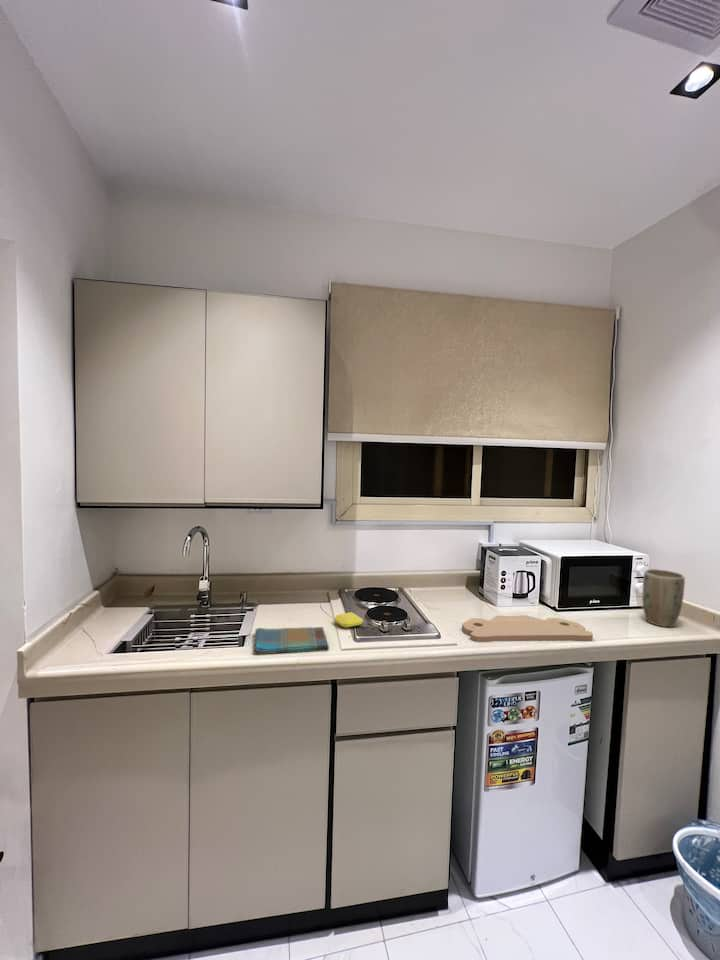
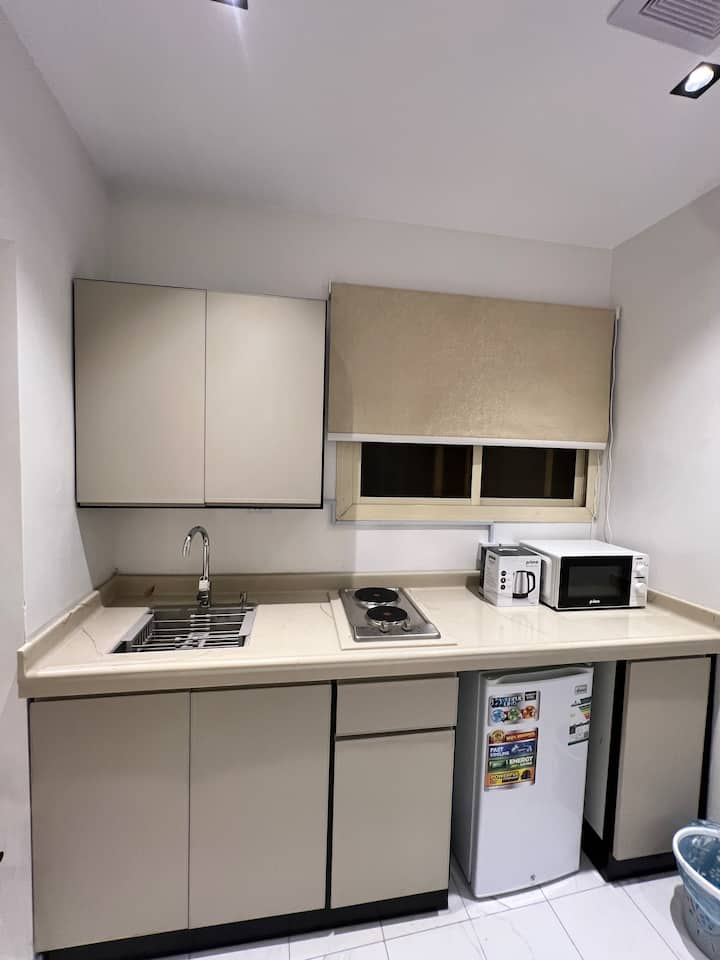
- soap bar (348, 619)
- dish towel (290, 638)
- cutting board (522, 627)
- plant pot (662, 598)
